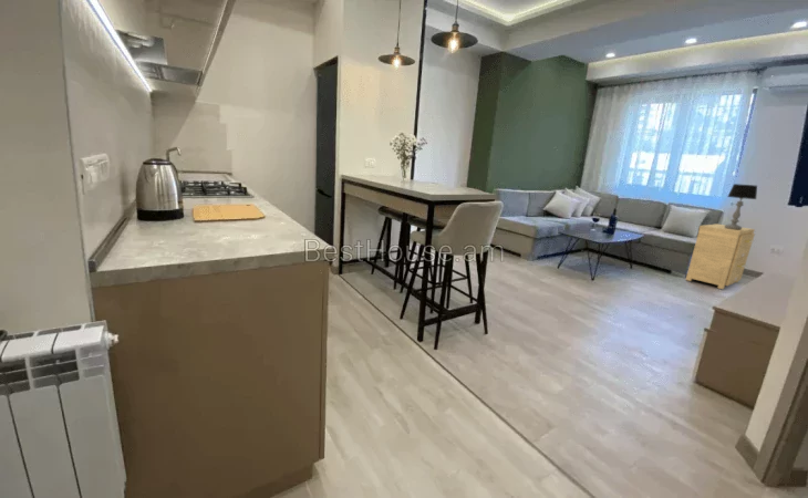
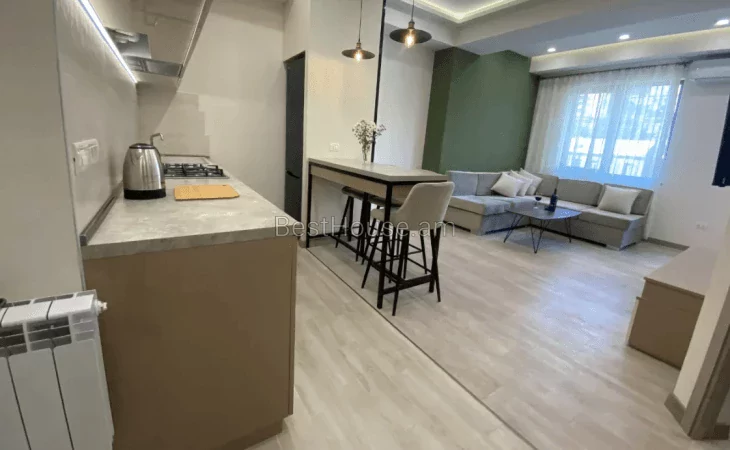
- side table (722, 255)
- table lamp (738, 207)
